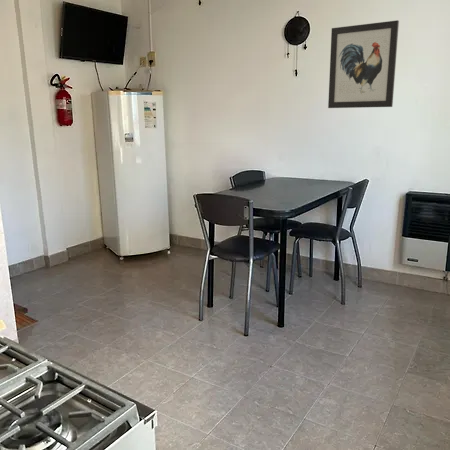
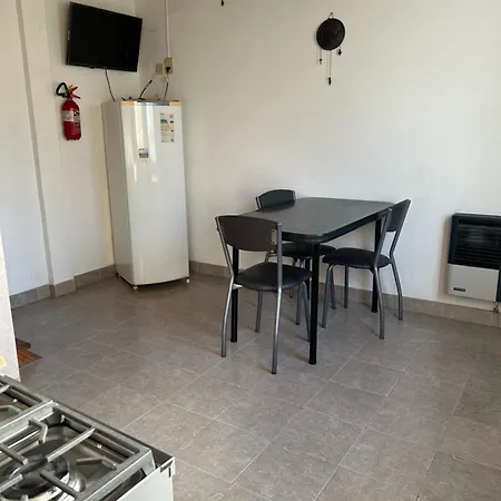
- wall art (361, 66)
